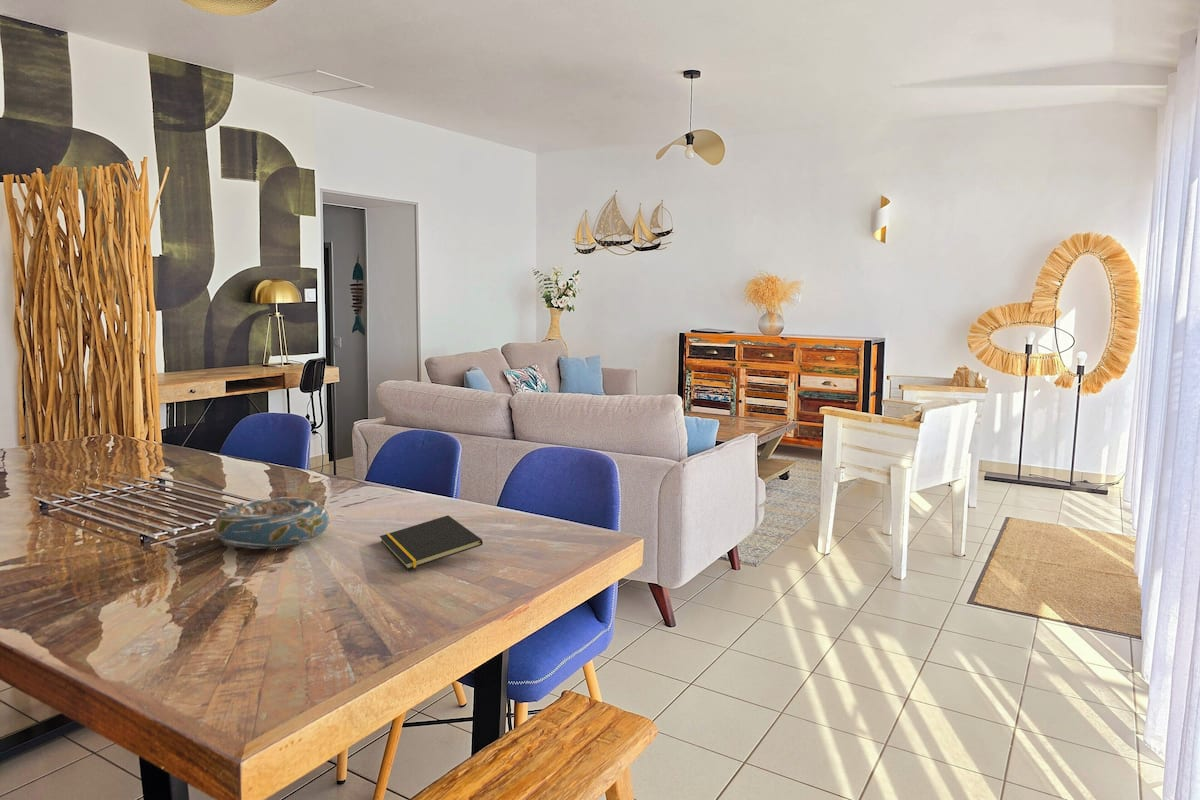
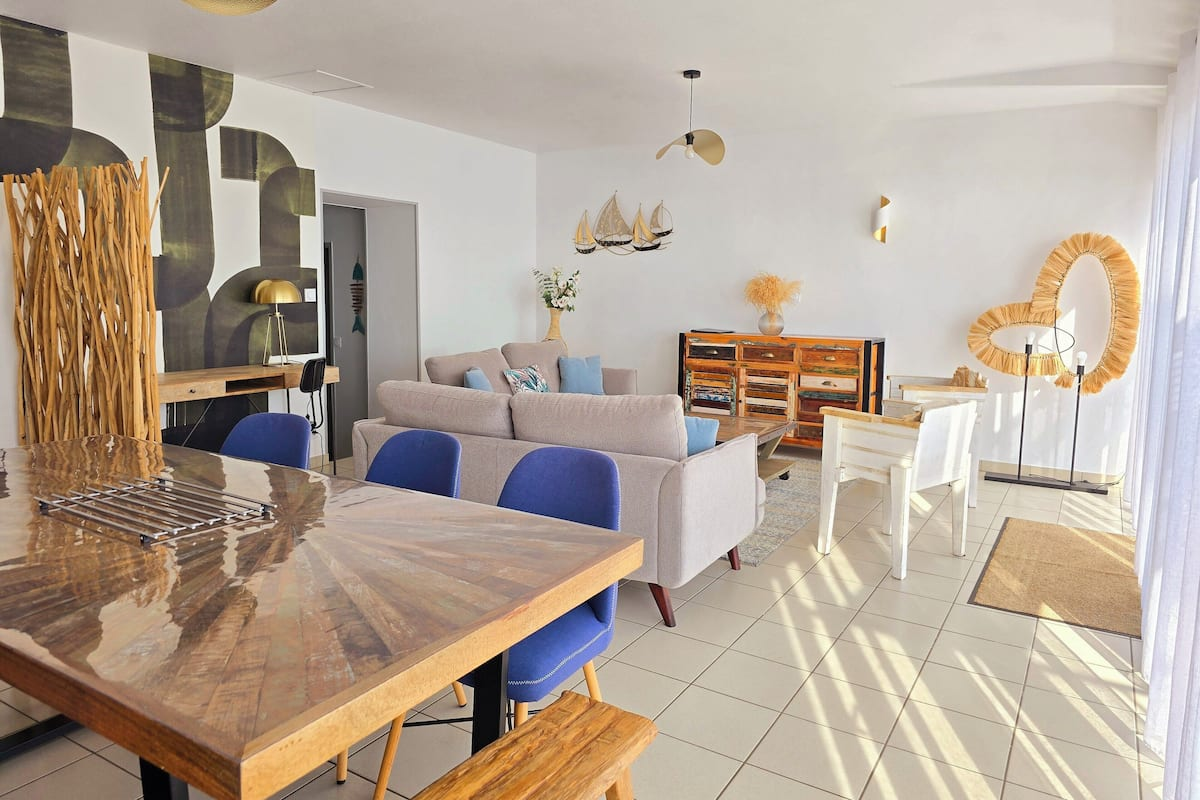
- decorative bowl (273, 522)
- notepad (429, 540)
